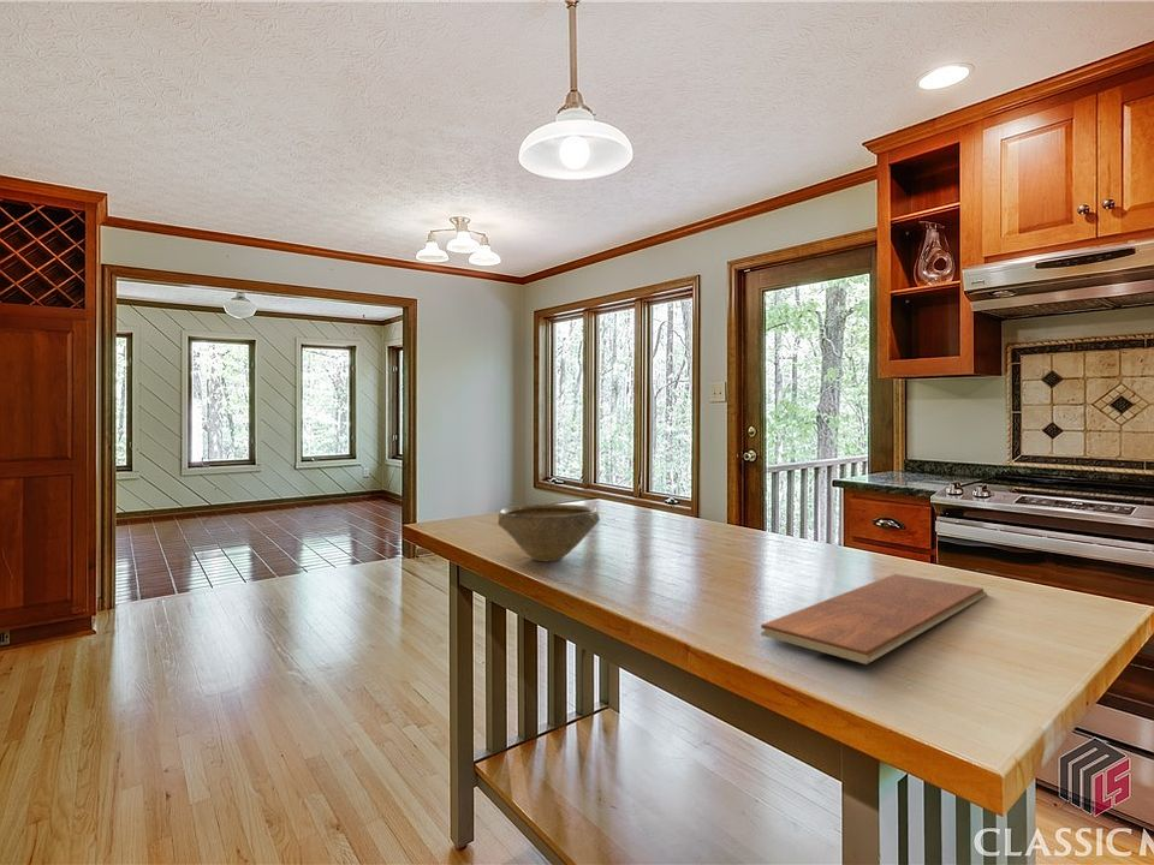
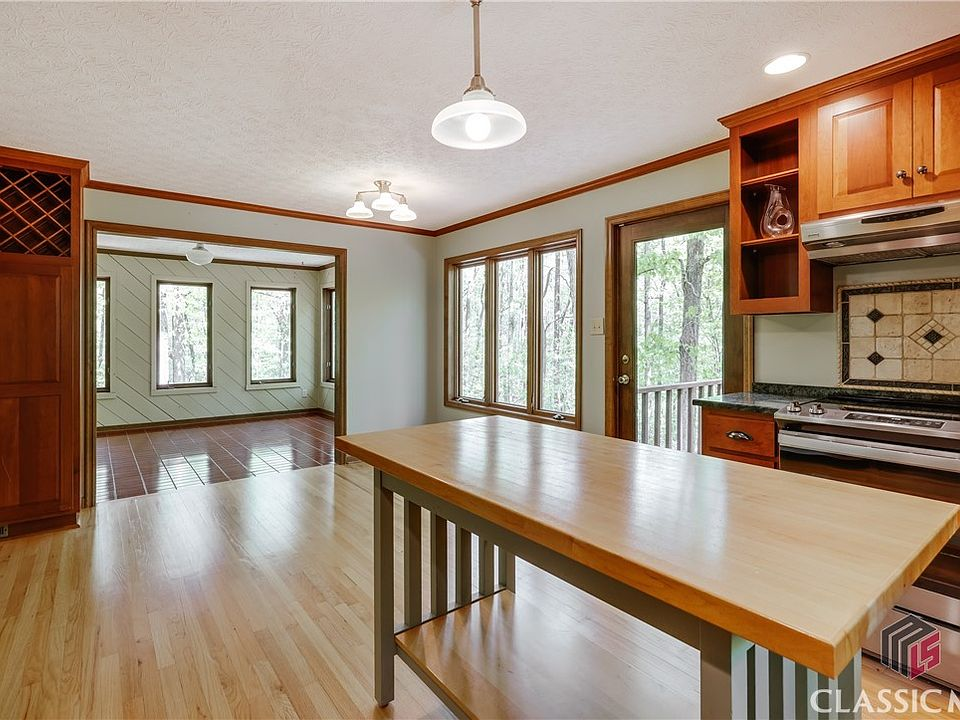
- bowl (548, 533)
- chopping board (885, 609)
